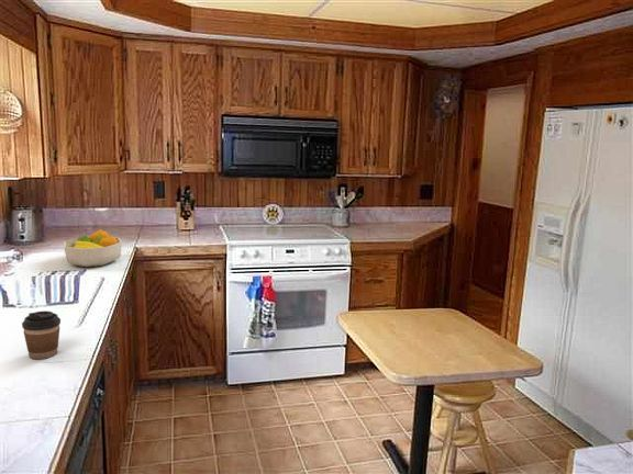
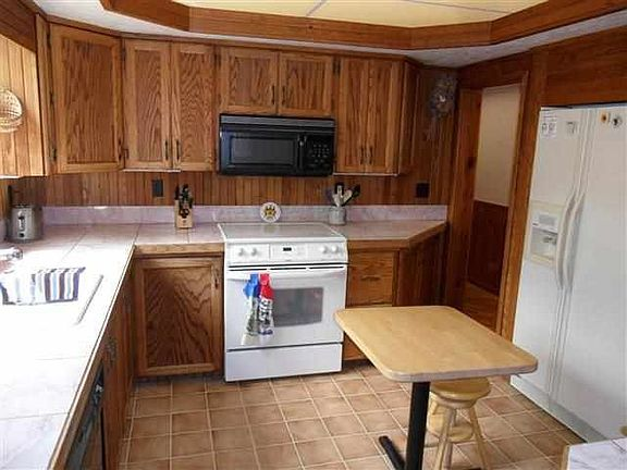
- fruit bowl (92, 247)
- coffee cup (42, 332)
